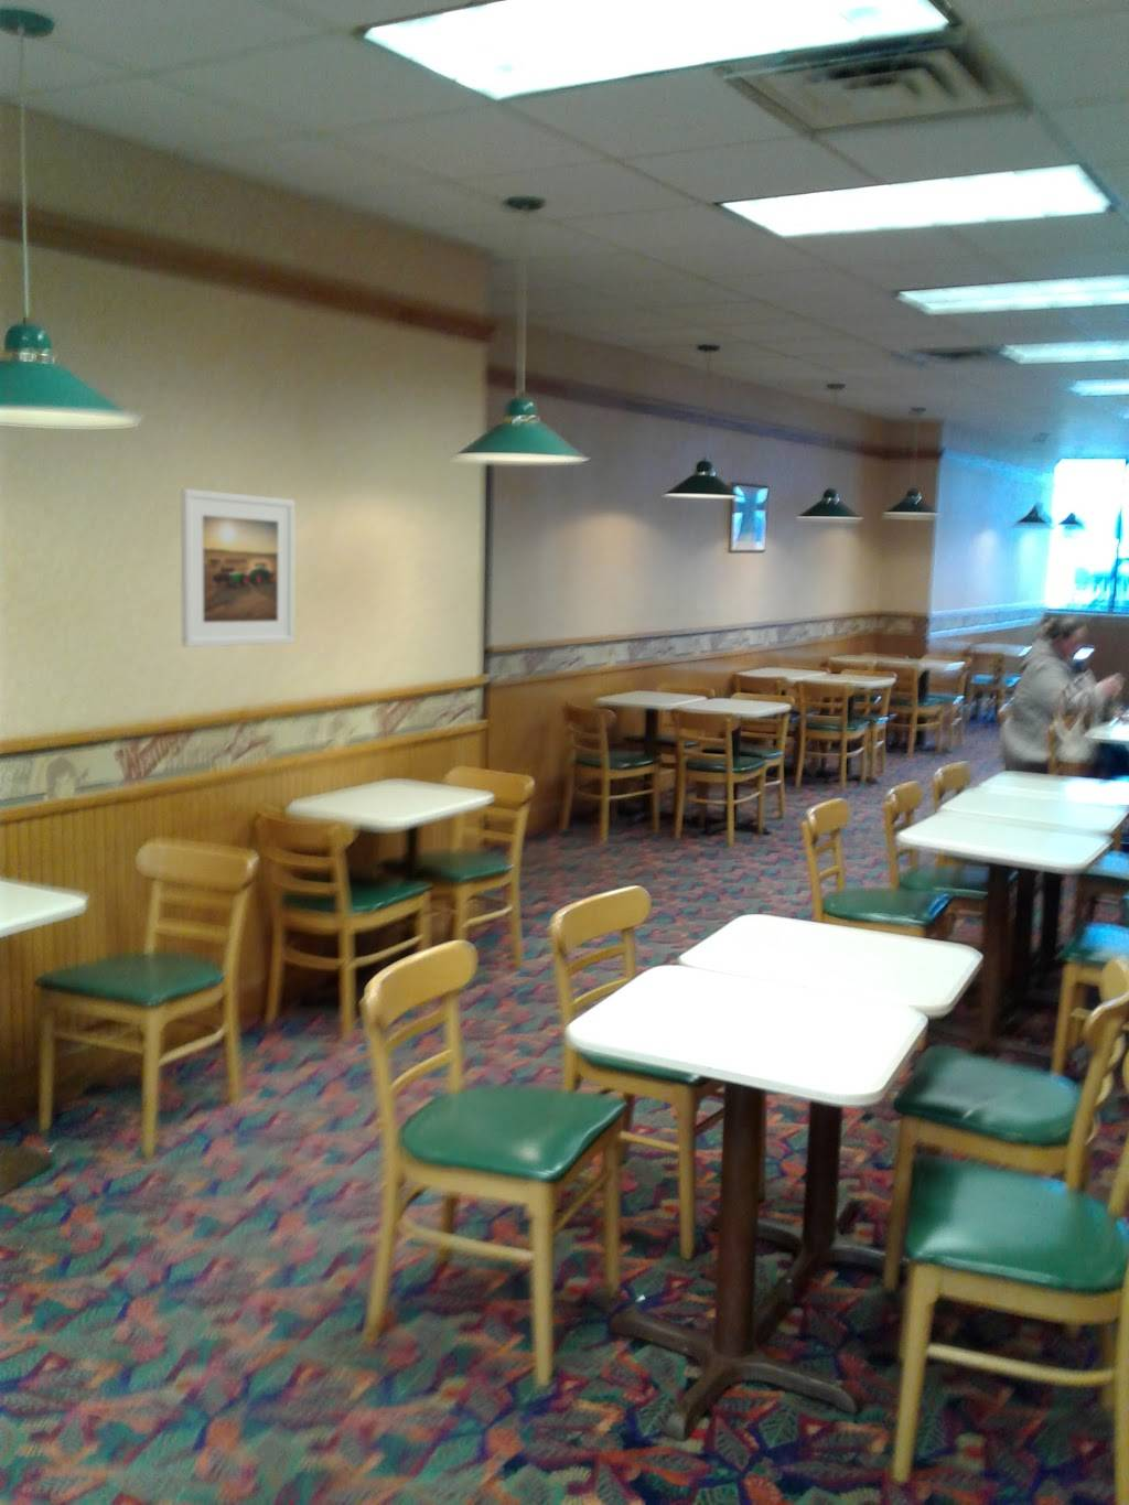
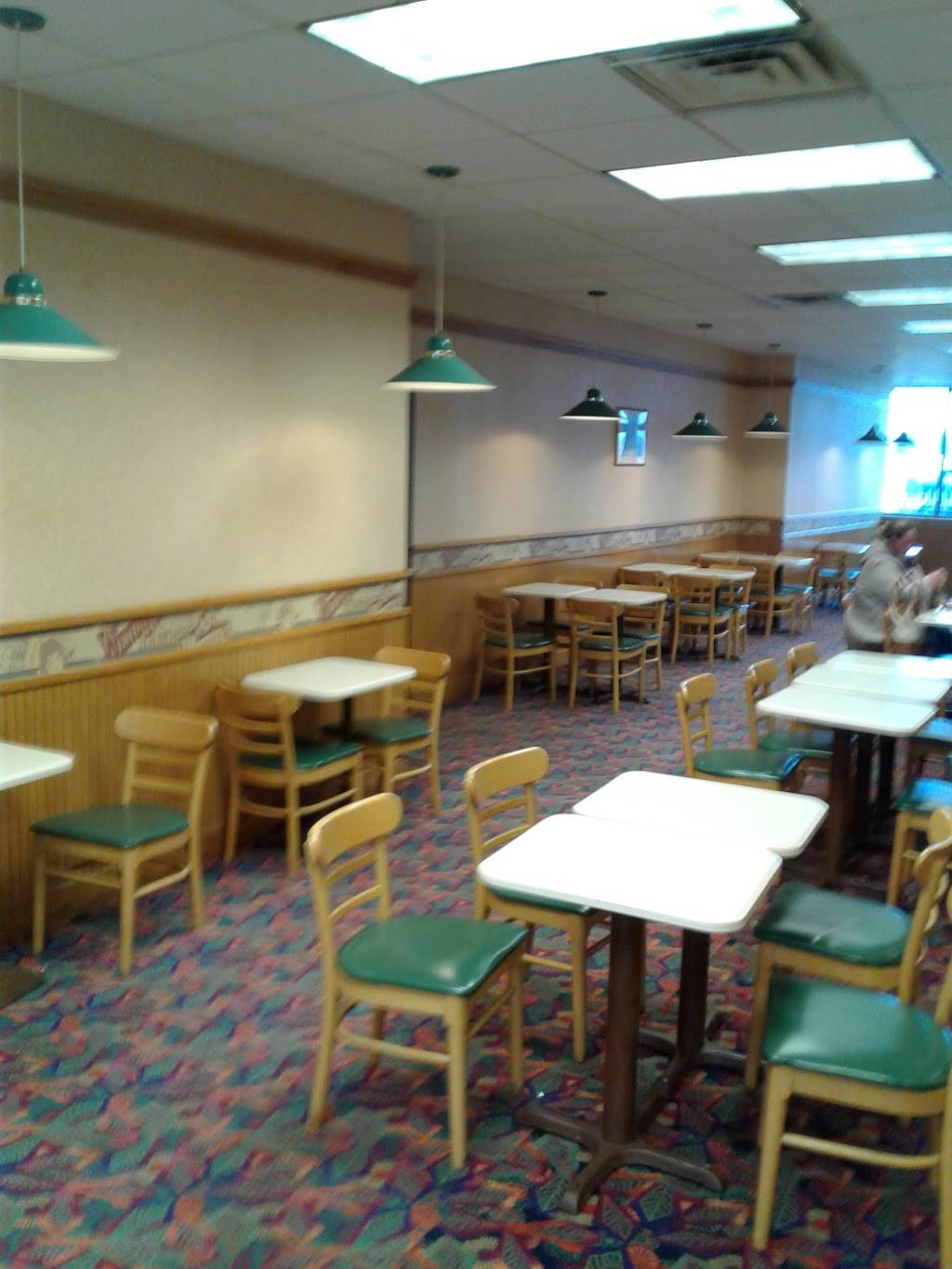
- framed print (241, 570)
